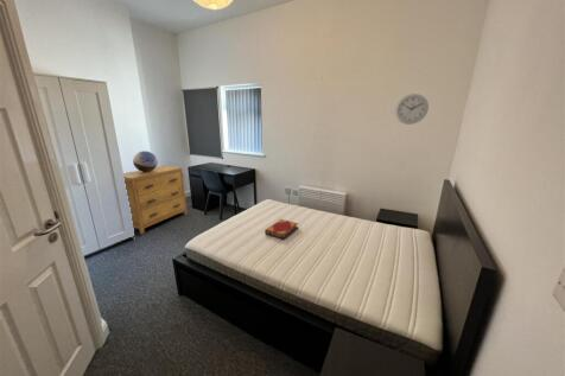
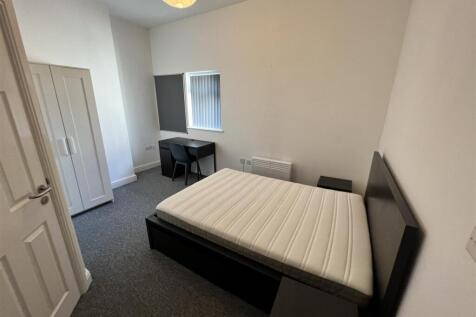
- decorative globe (145, 161)
- dresser (154, 197)
- hardback book (281, 228)
- wall clock (411, 109)
